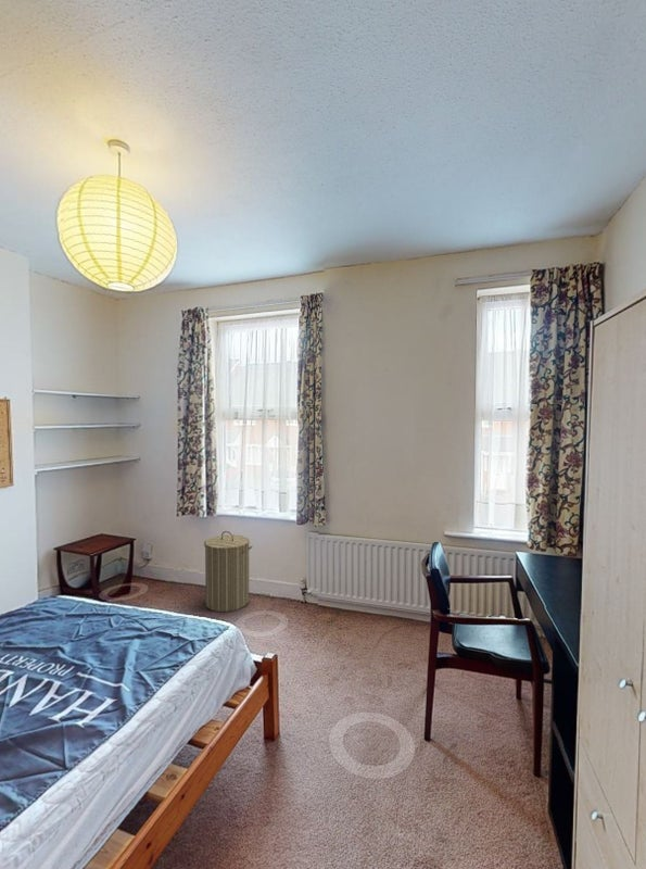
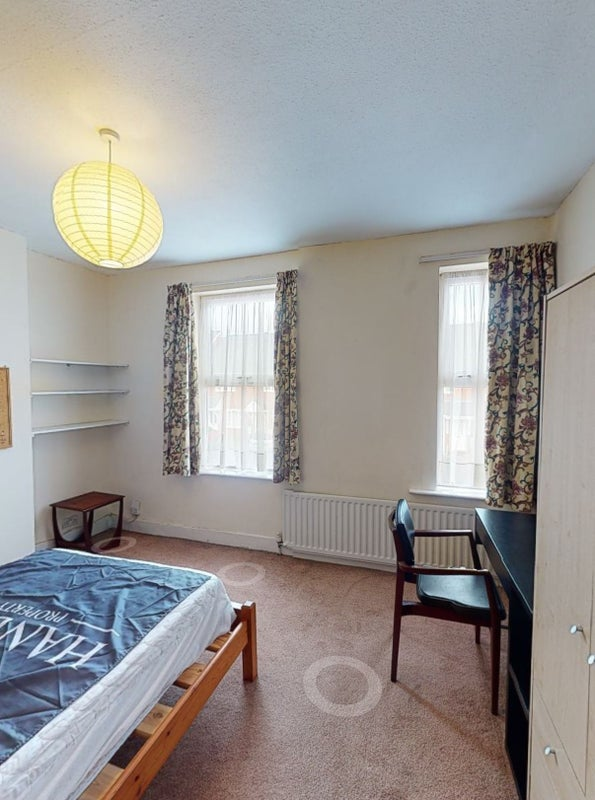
- laundry hamper (227, 566)
